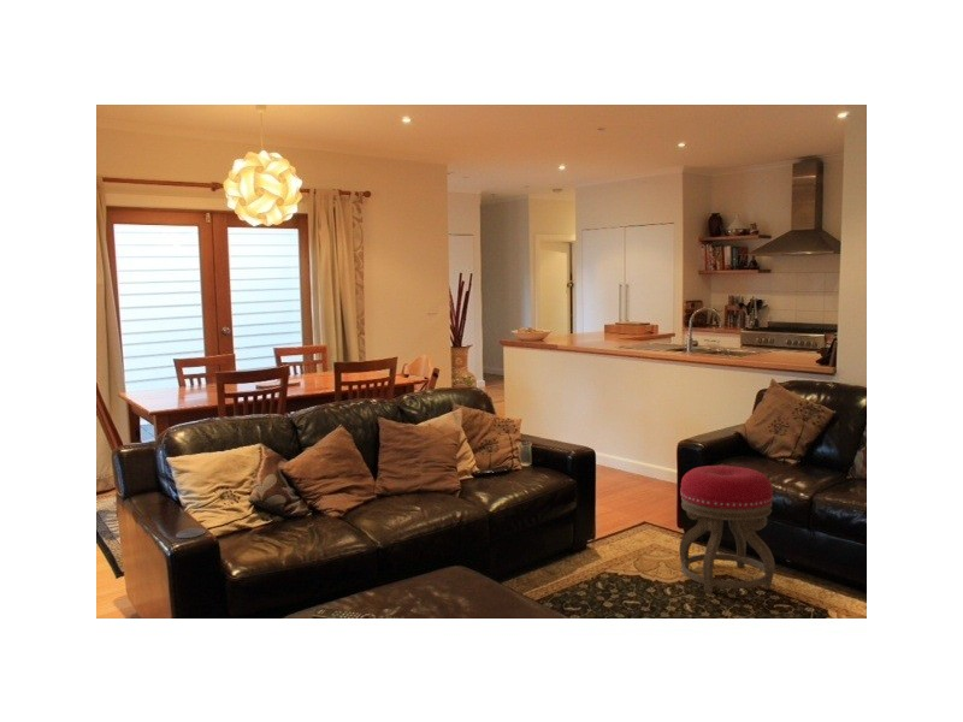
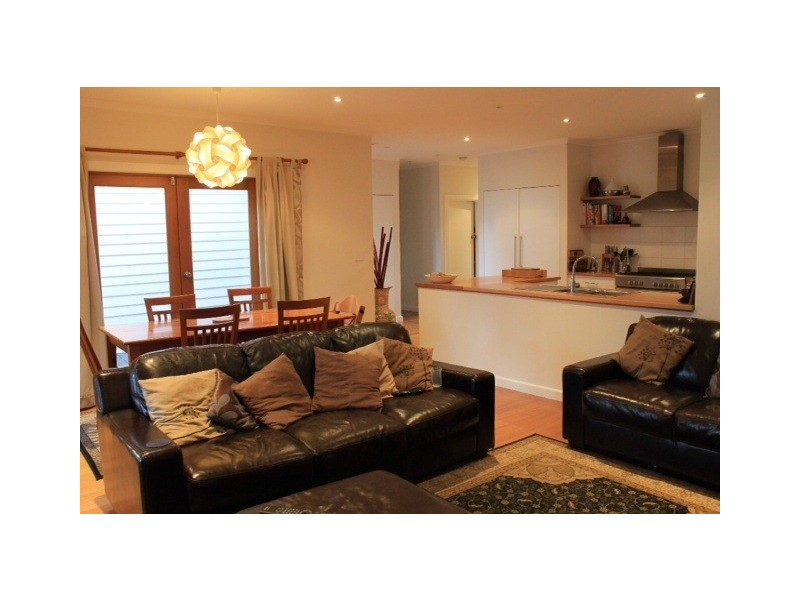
- stool (722, 525)
